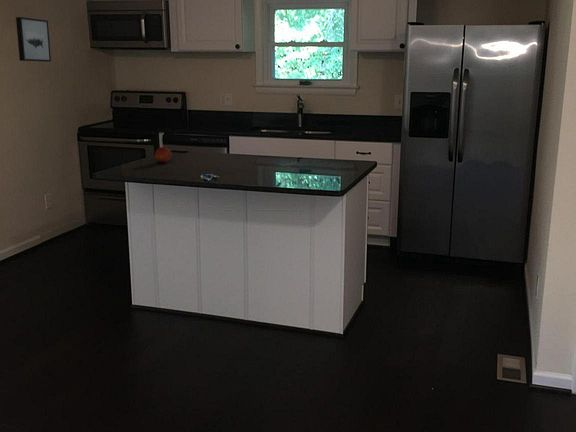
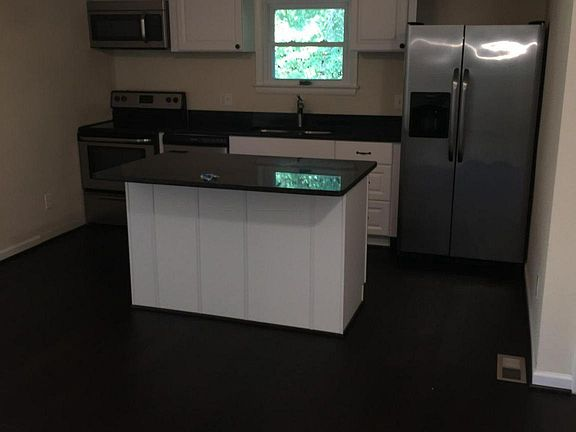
- wall art (34, 40)
- fruit (163, 154)
